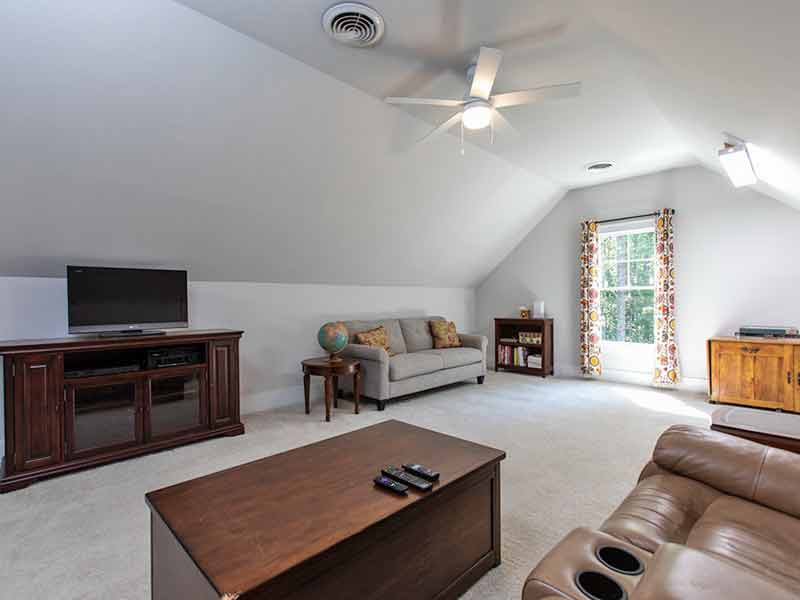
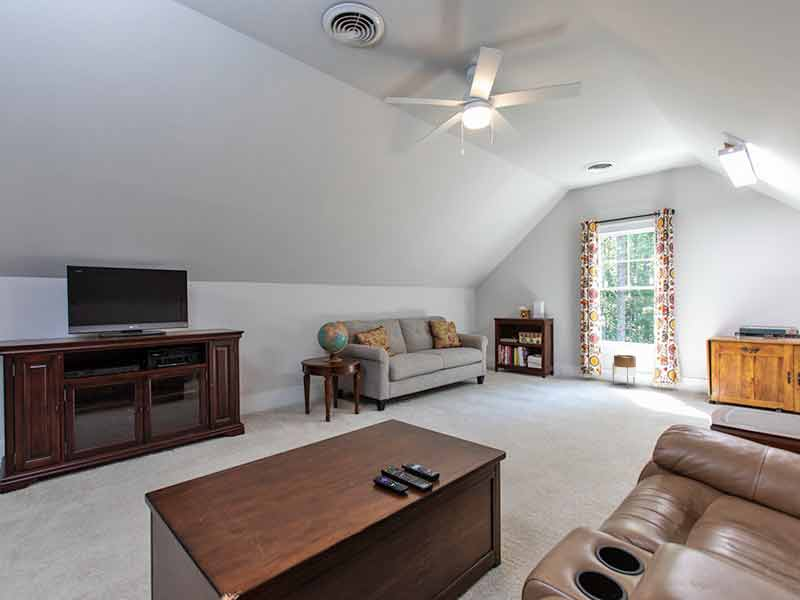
+ planter (623, 370)
